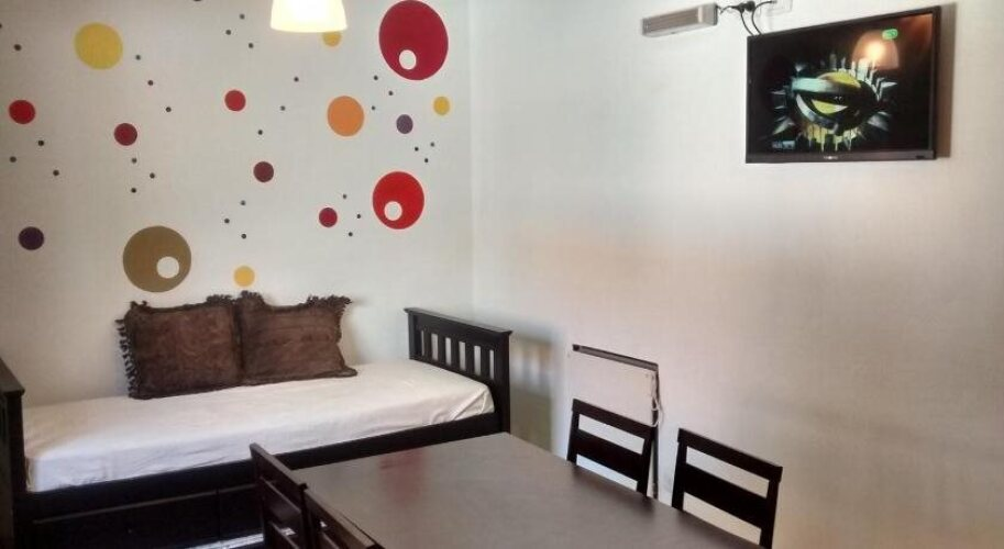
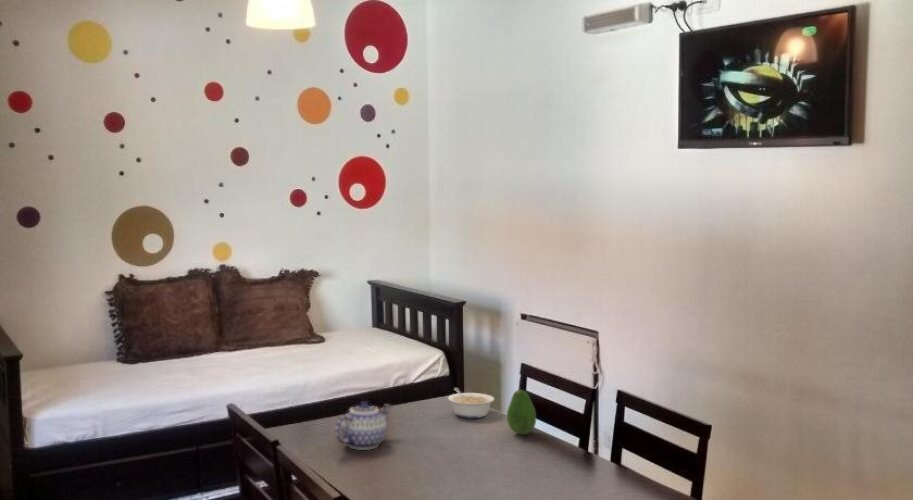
+ legume (469, 404)
+ fruit (521, 412)
+ teapot (364, 423)
